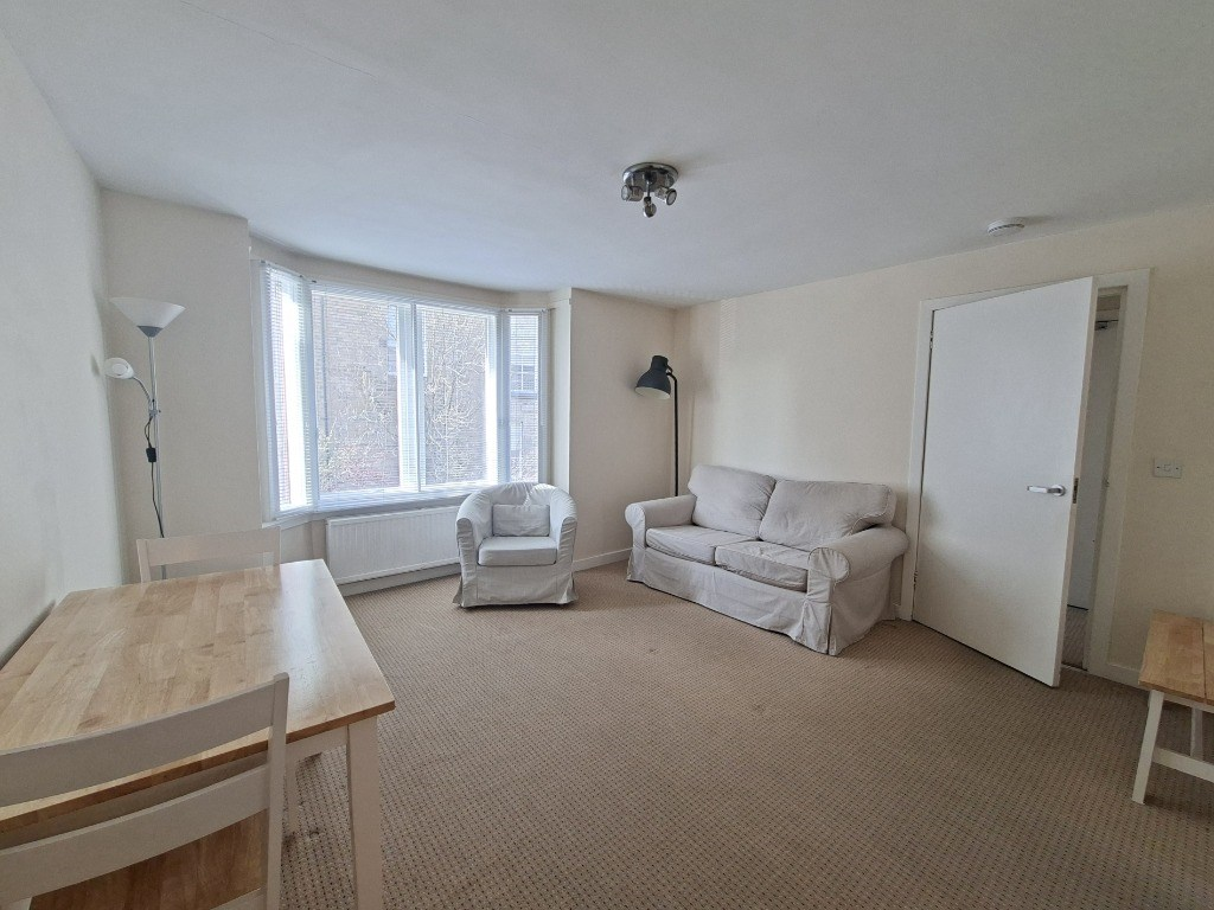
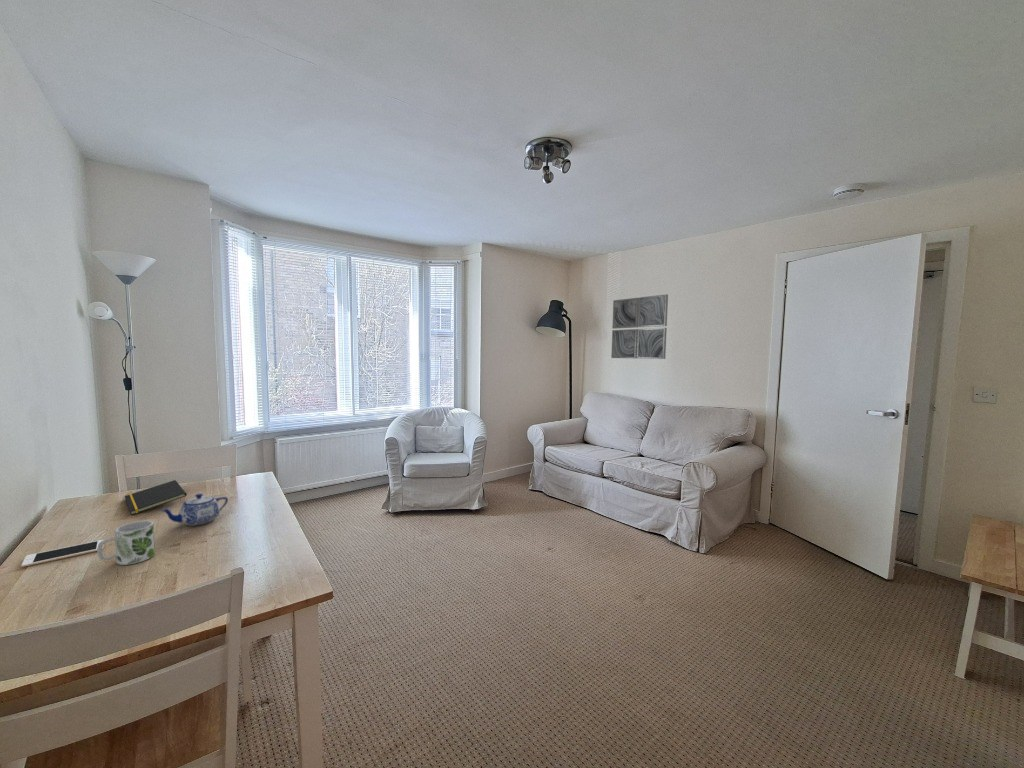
+ teapot (195, 508)
+ wall art (637, 327)
+ notepad (155, 496)
+ cell phone (65, 552)
+ mug (126, 544)
